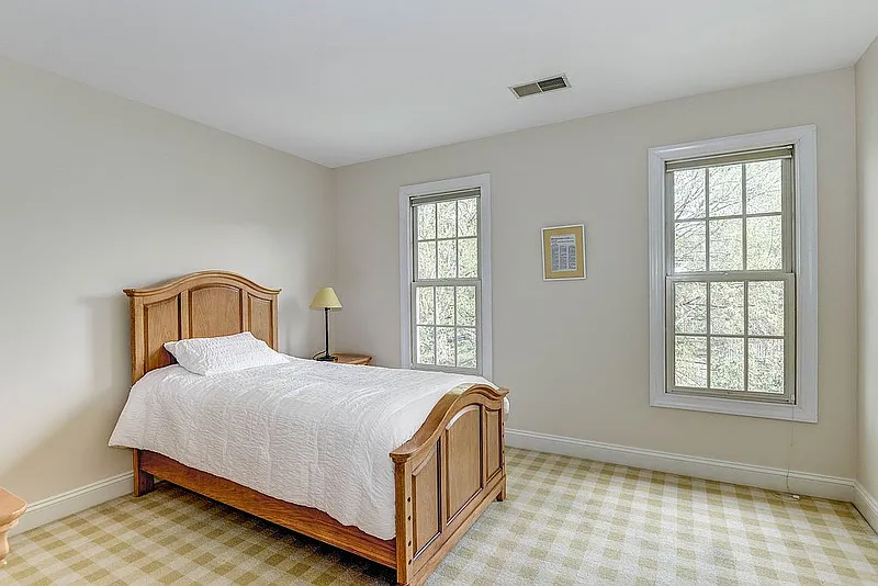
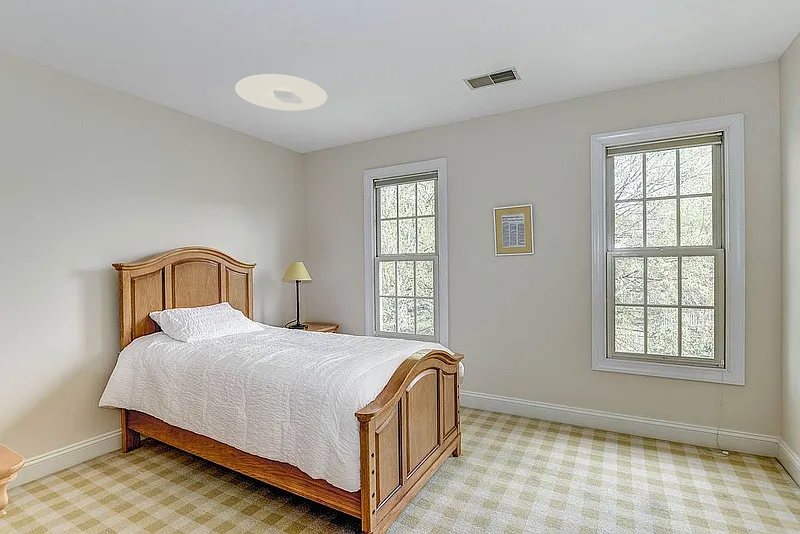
+ ceiling light (282, 90)
